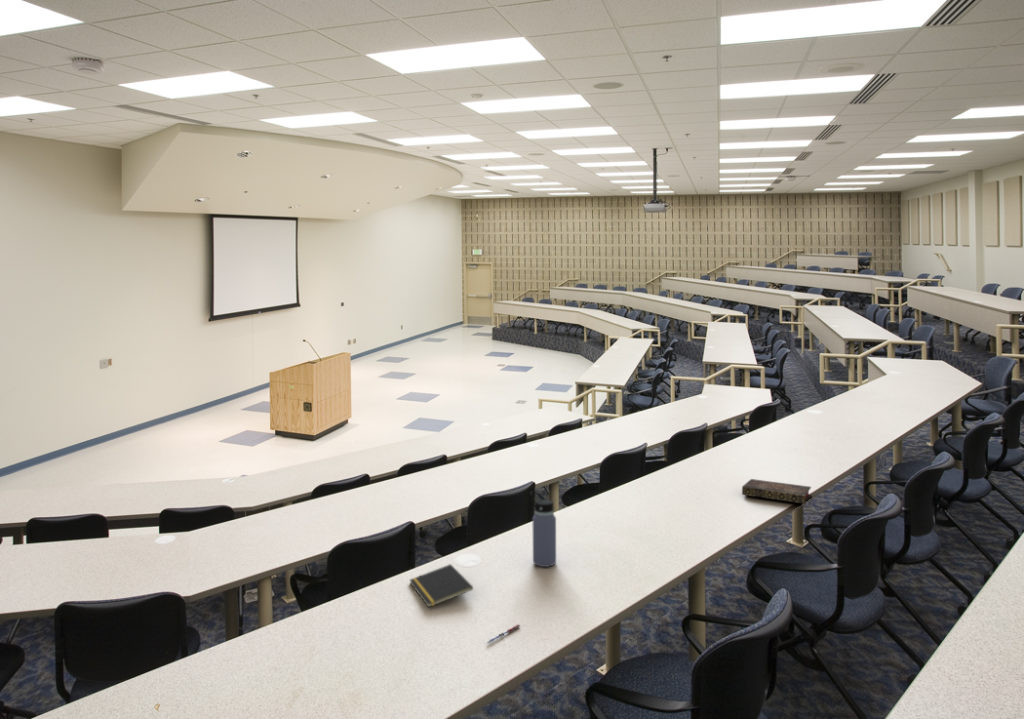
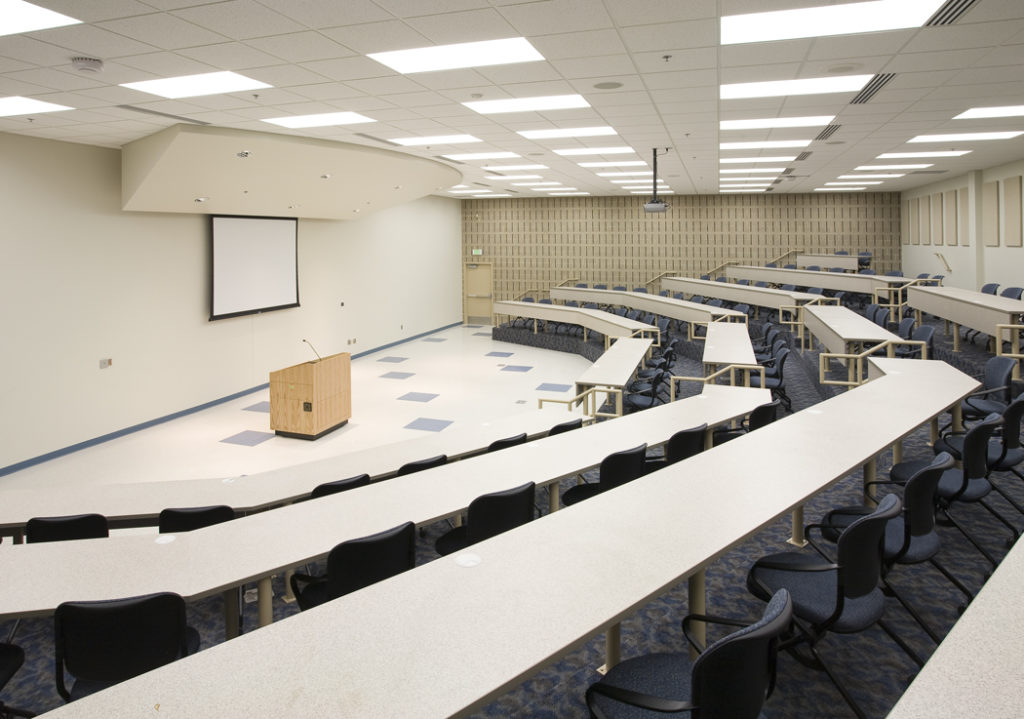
- water bottle (543, 527)
- pen (503, 633)
- notepad (440, 584)
- book (776, 490)
